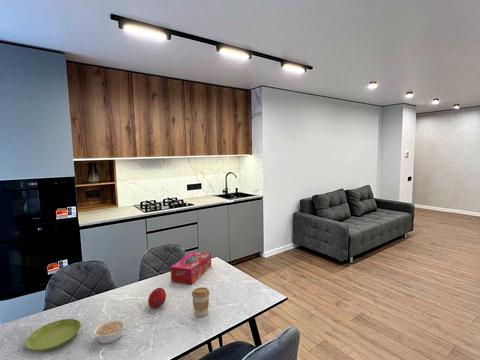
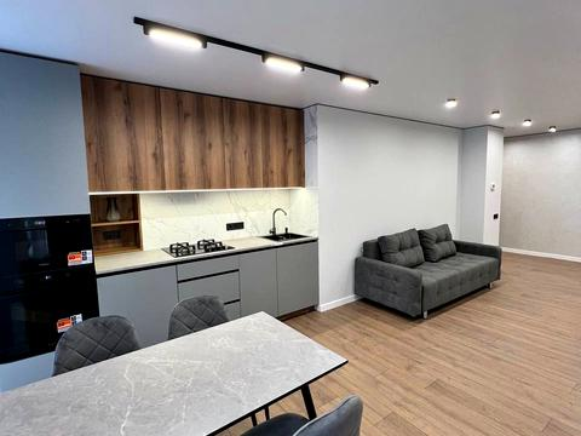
- fruit (157, 297)
- tissue box (192, 266)
- saucer (55, 335)
- legume (111, 331)
- coffee cup (201, 301)
